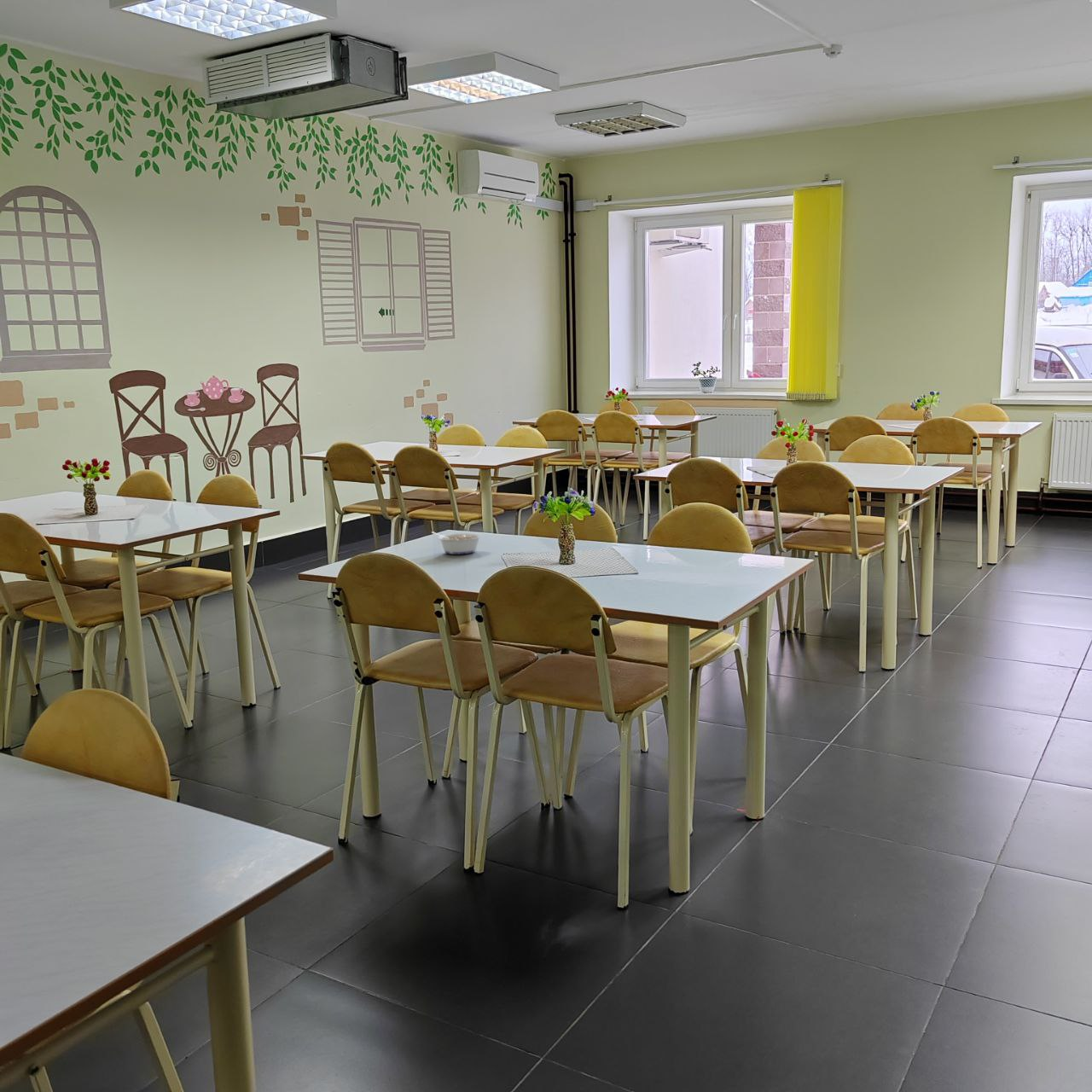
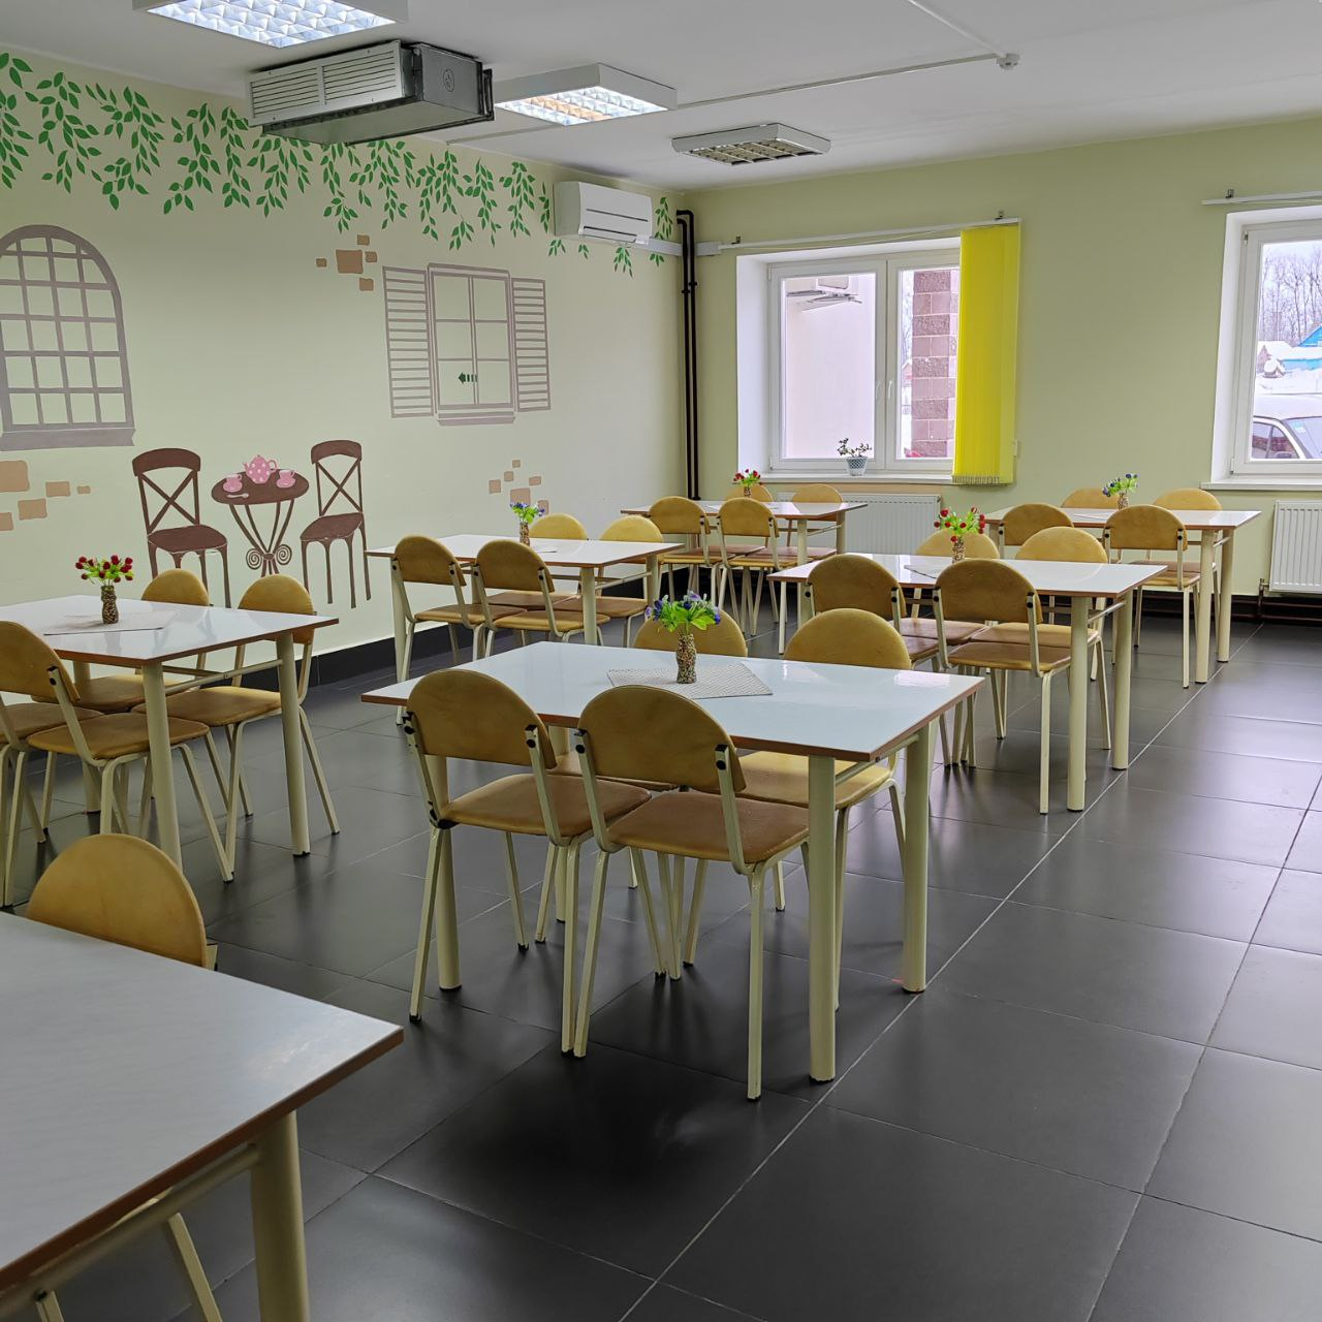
- legume (458, 543)
